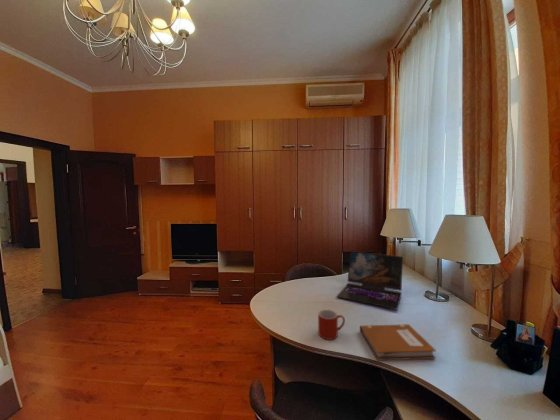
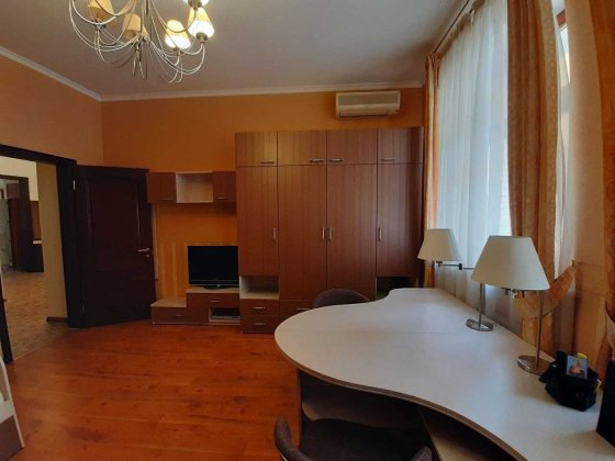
- mug (331, 323)
- notebook (395, 339)
- laptop (370, 277)
